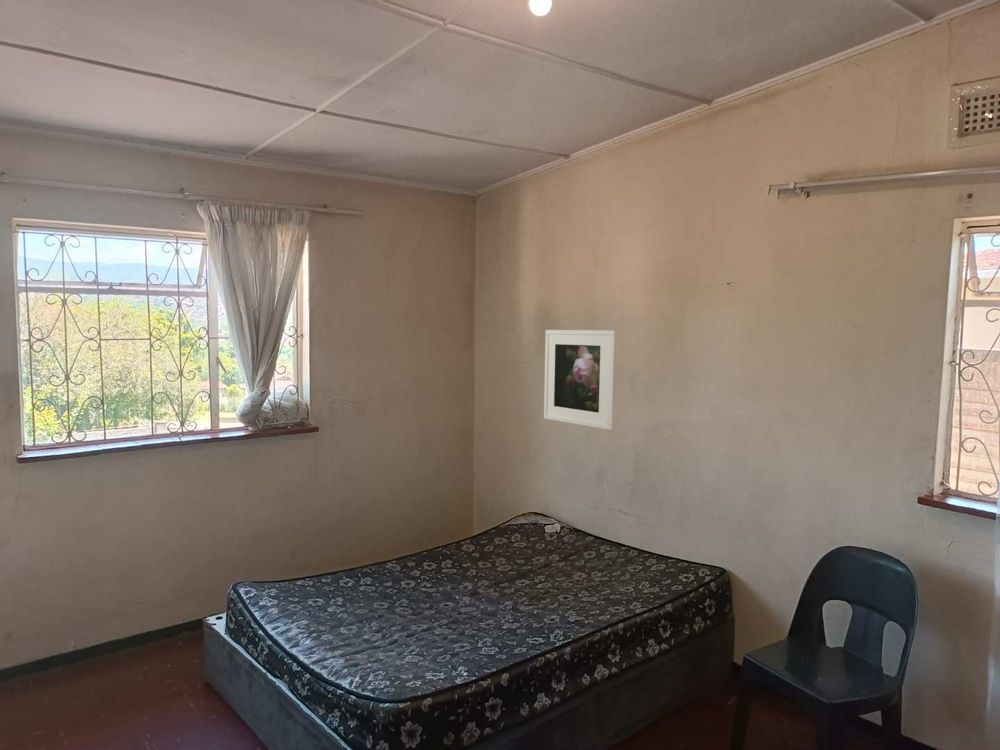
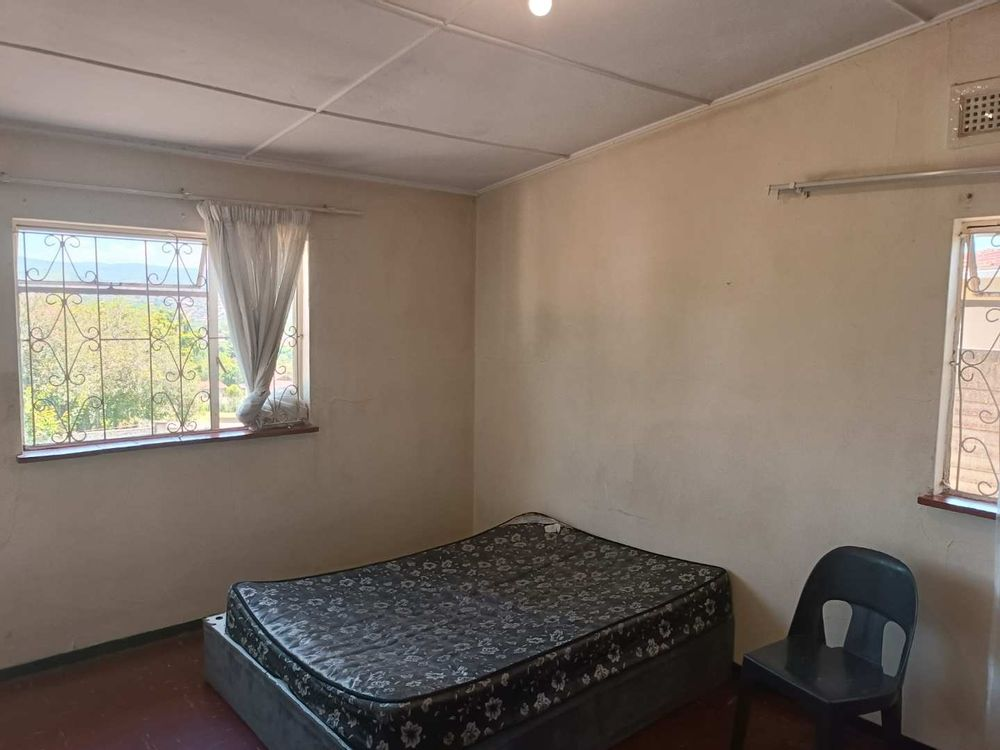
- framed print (577, 377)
